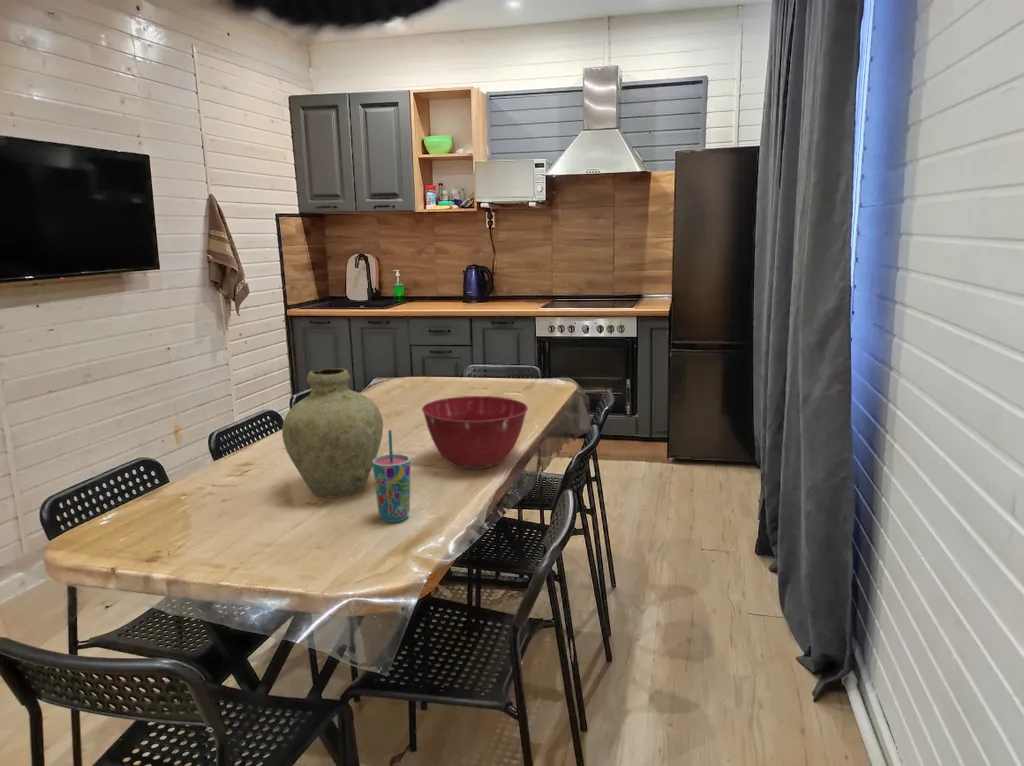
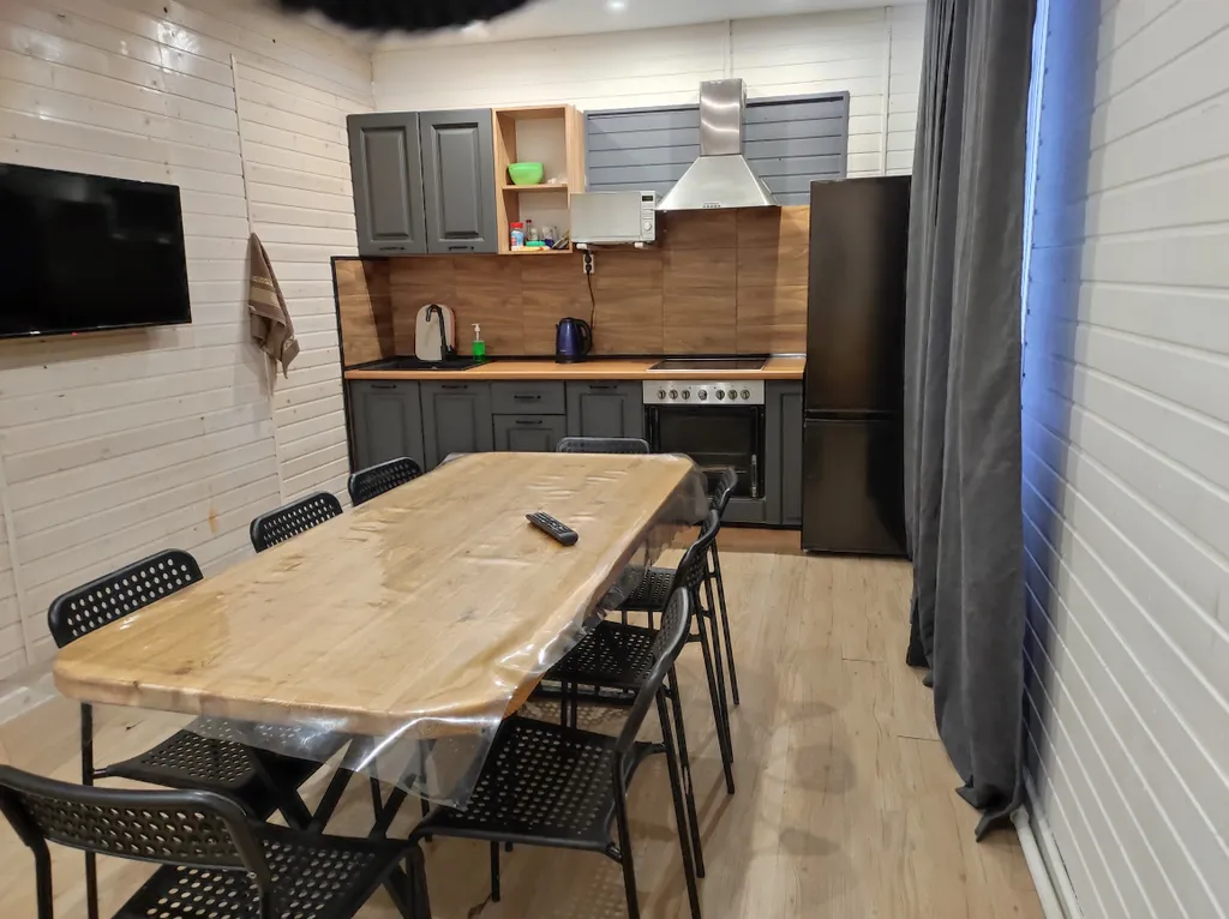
- mixing bowl (475, 434)
- cup (392, 474)
- vase (333, 430)
